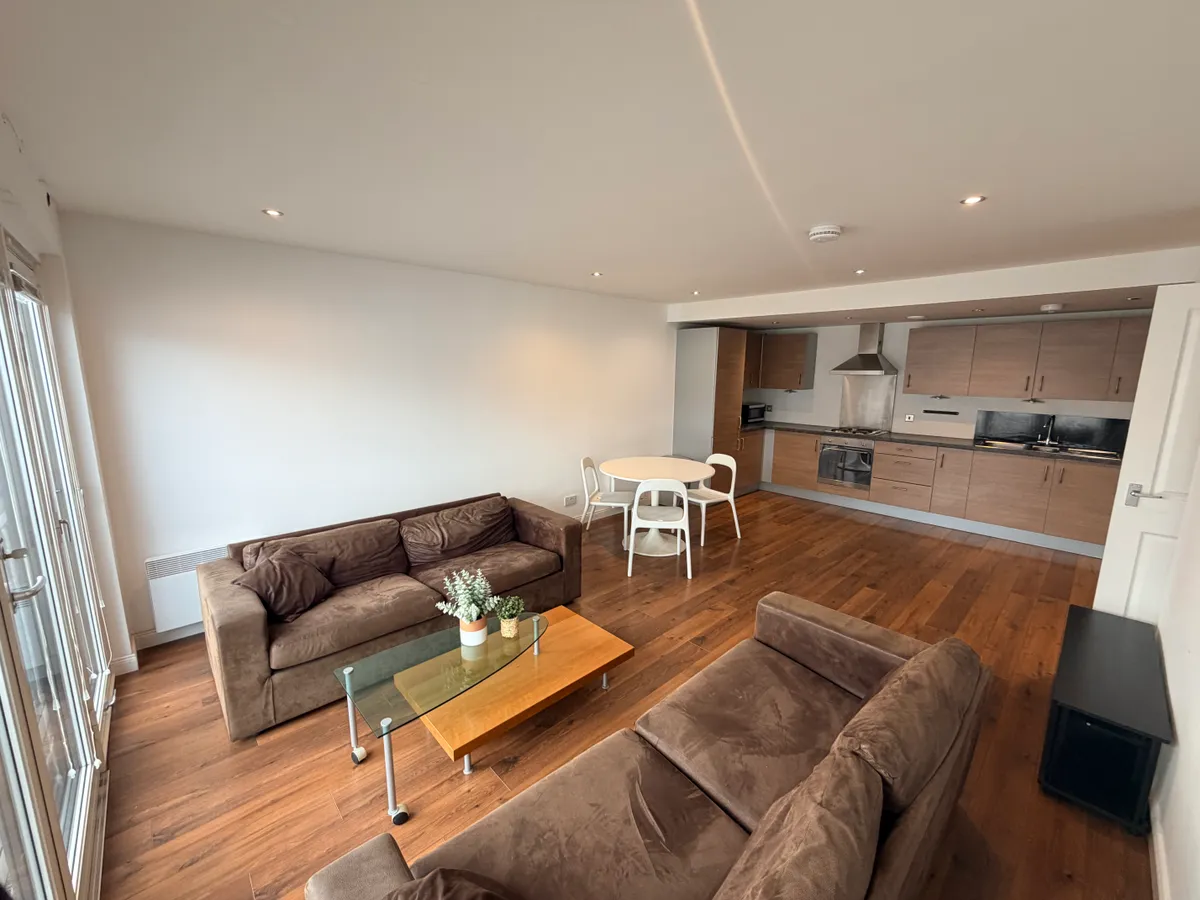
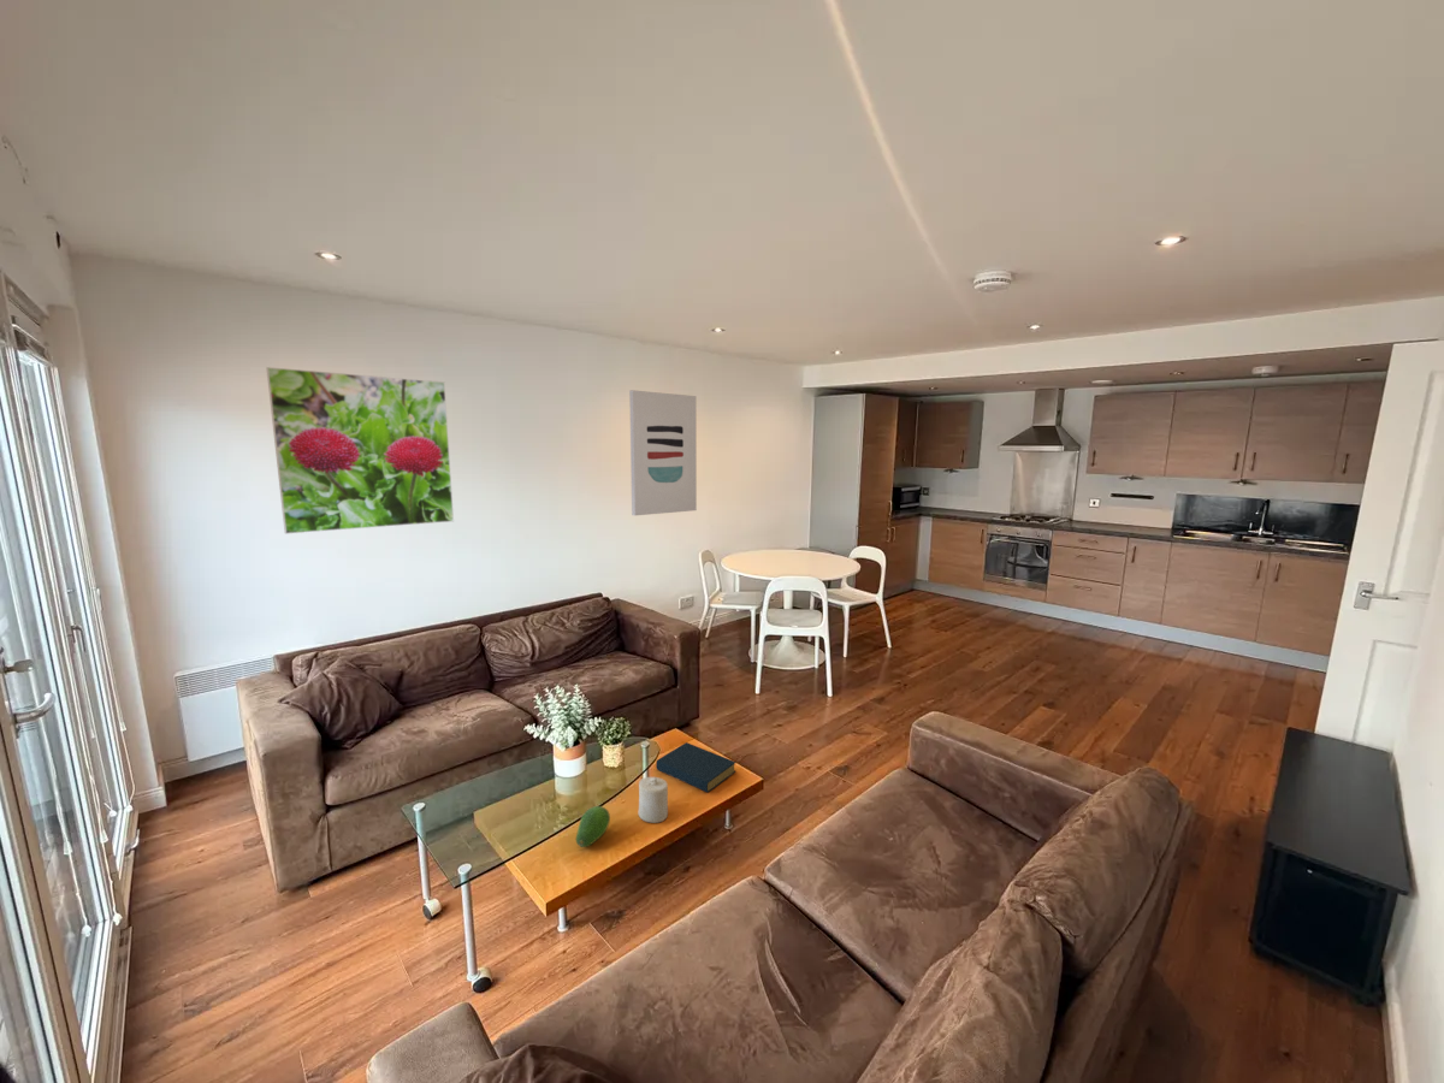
+ wall art (664, 454)
+ fruit (592, 824)
+ hardback book (696, 765)
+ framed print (369, 452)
+ candle (652, 795)
